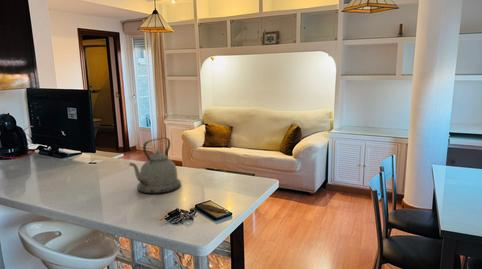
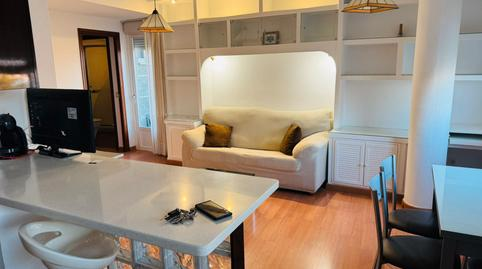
- kettle (157, 163)
